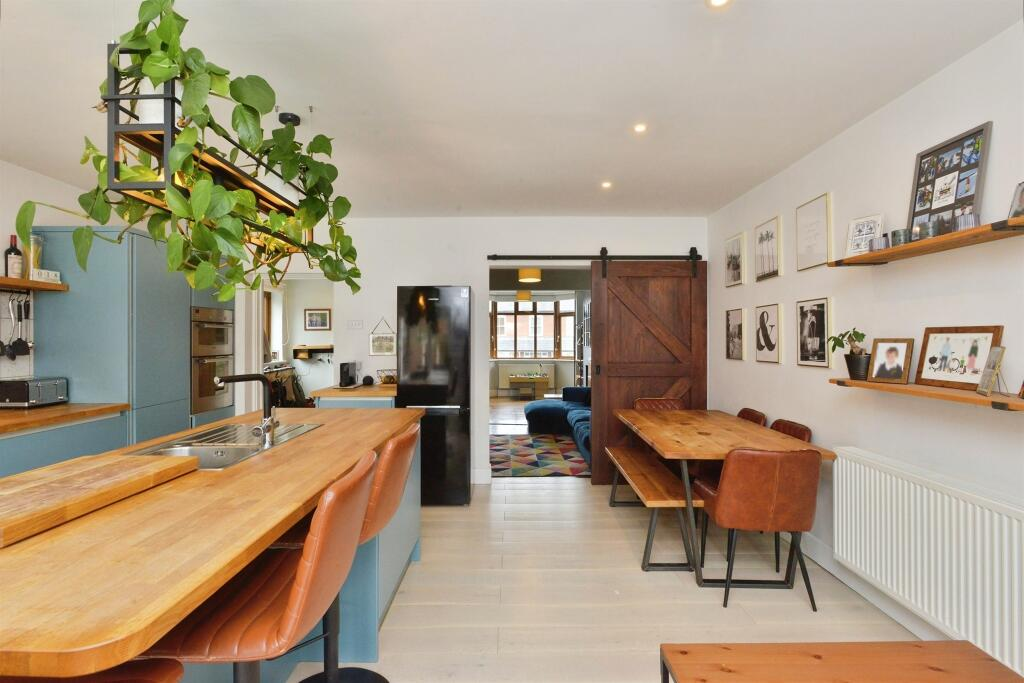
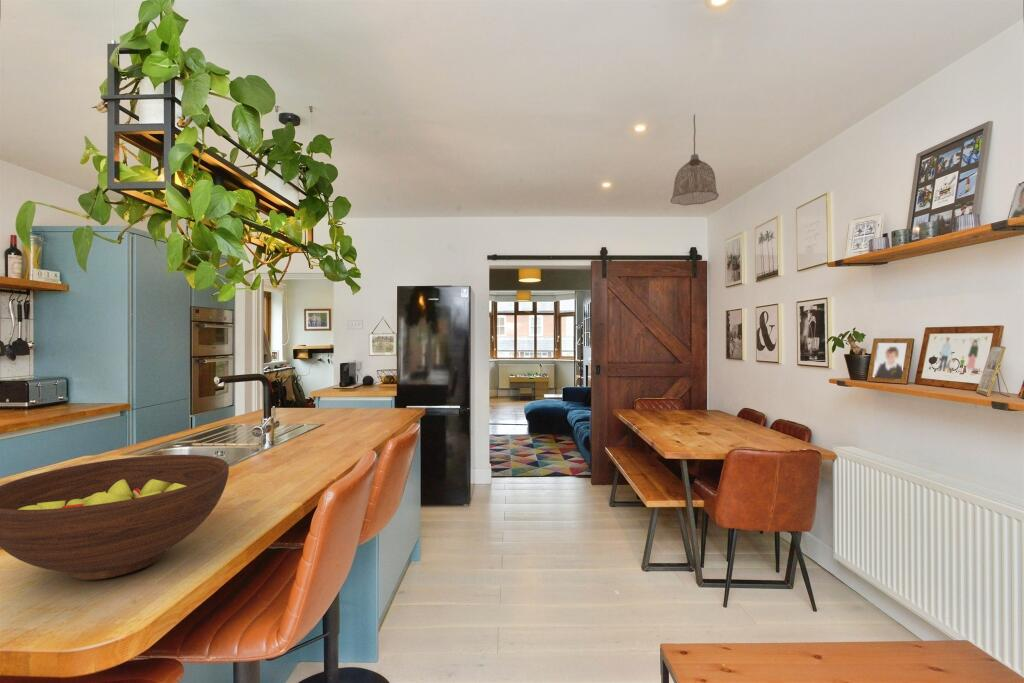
+ fruit bowl (119, 520)
+ pendant lamp (694, 157)
